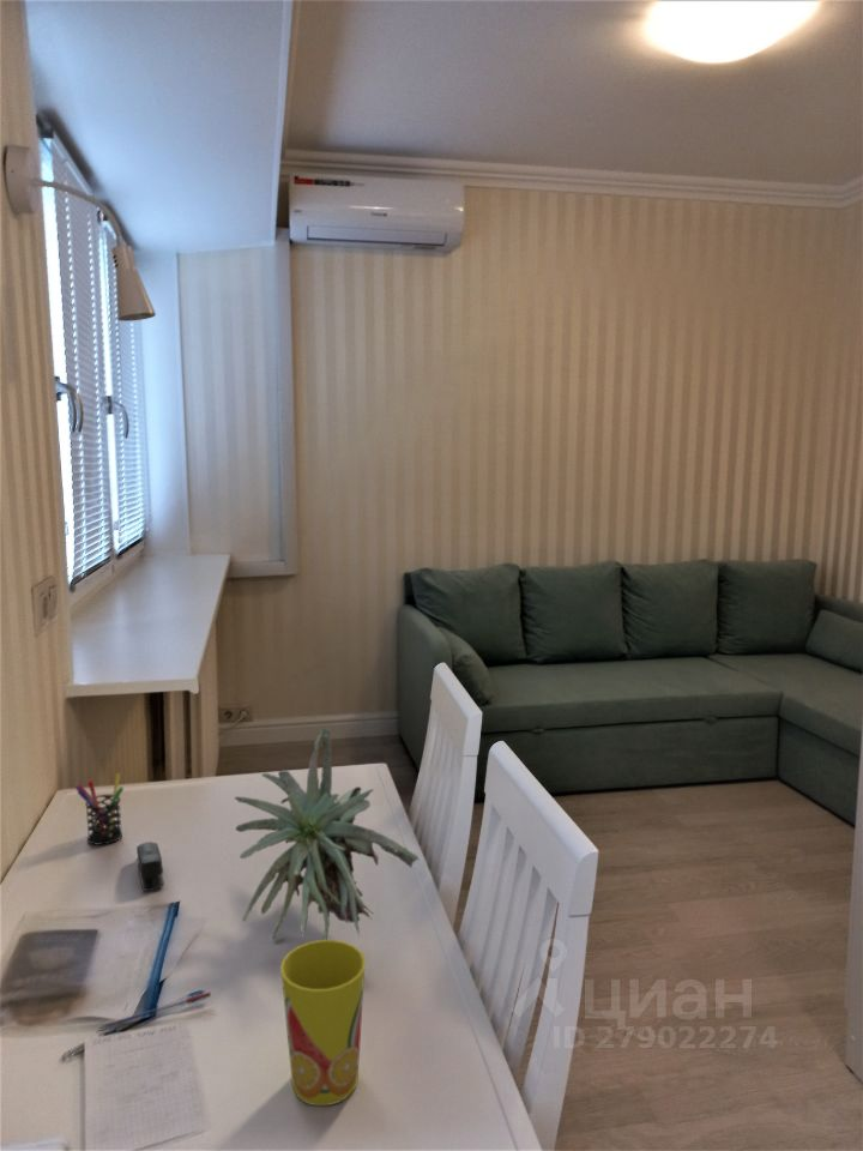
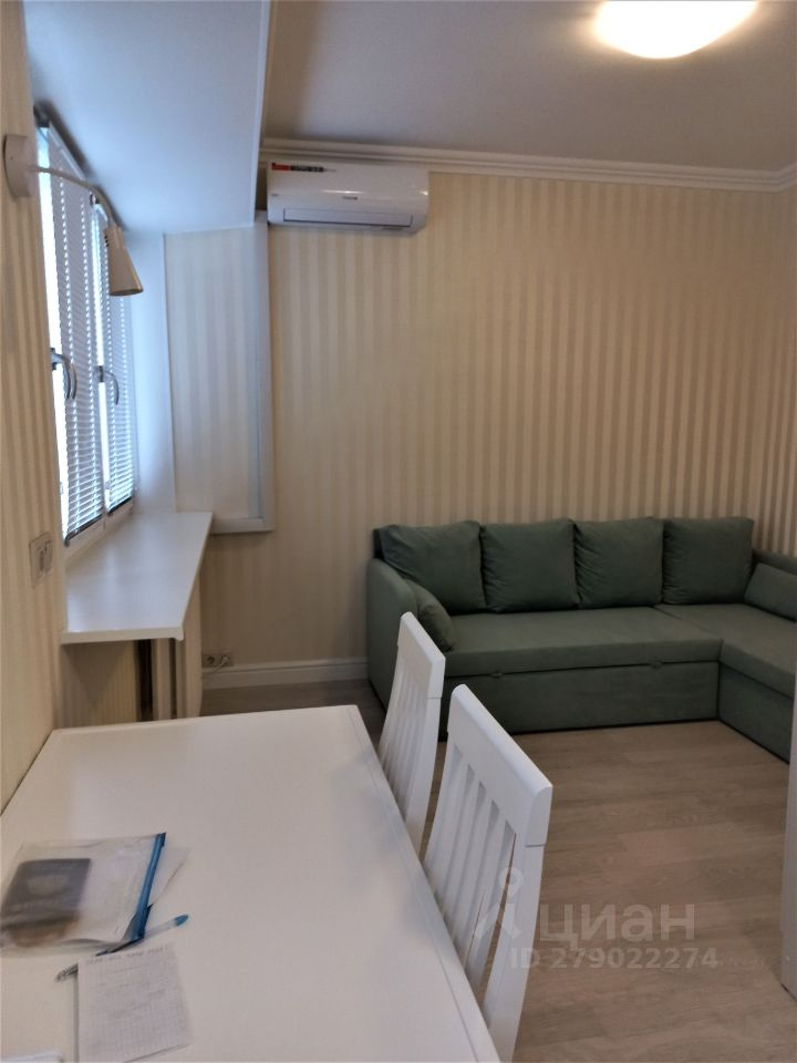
- plant (312, 825)
- pen (156, 1010)
- stapler (149, 858)
- cup (324, 1023)
- pen holder (104, 807)
